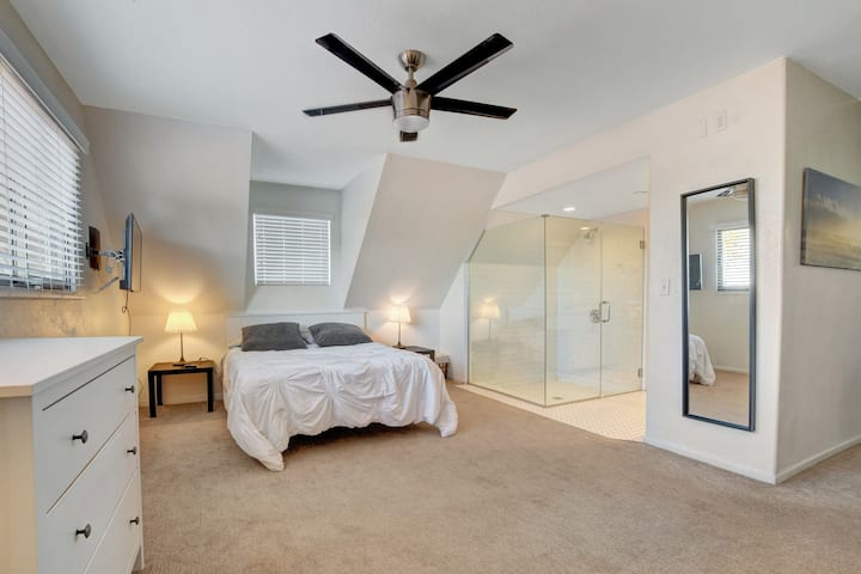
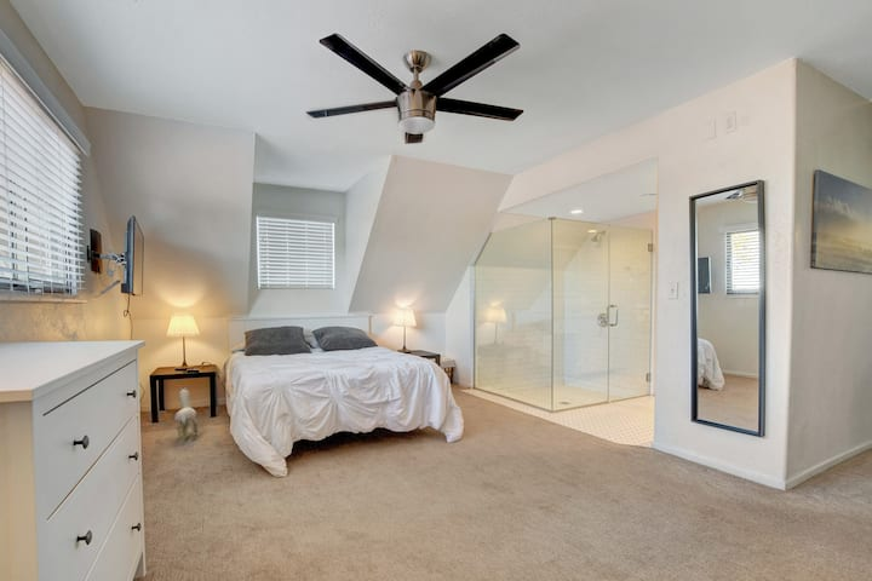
+ plush toy (187, 413)
